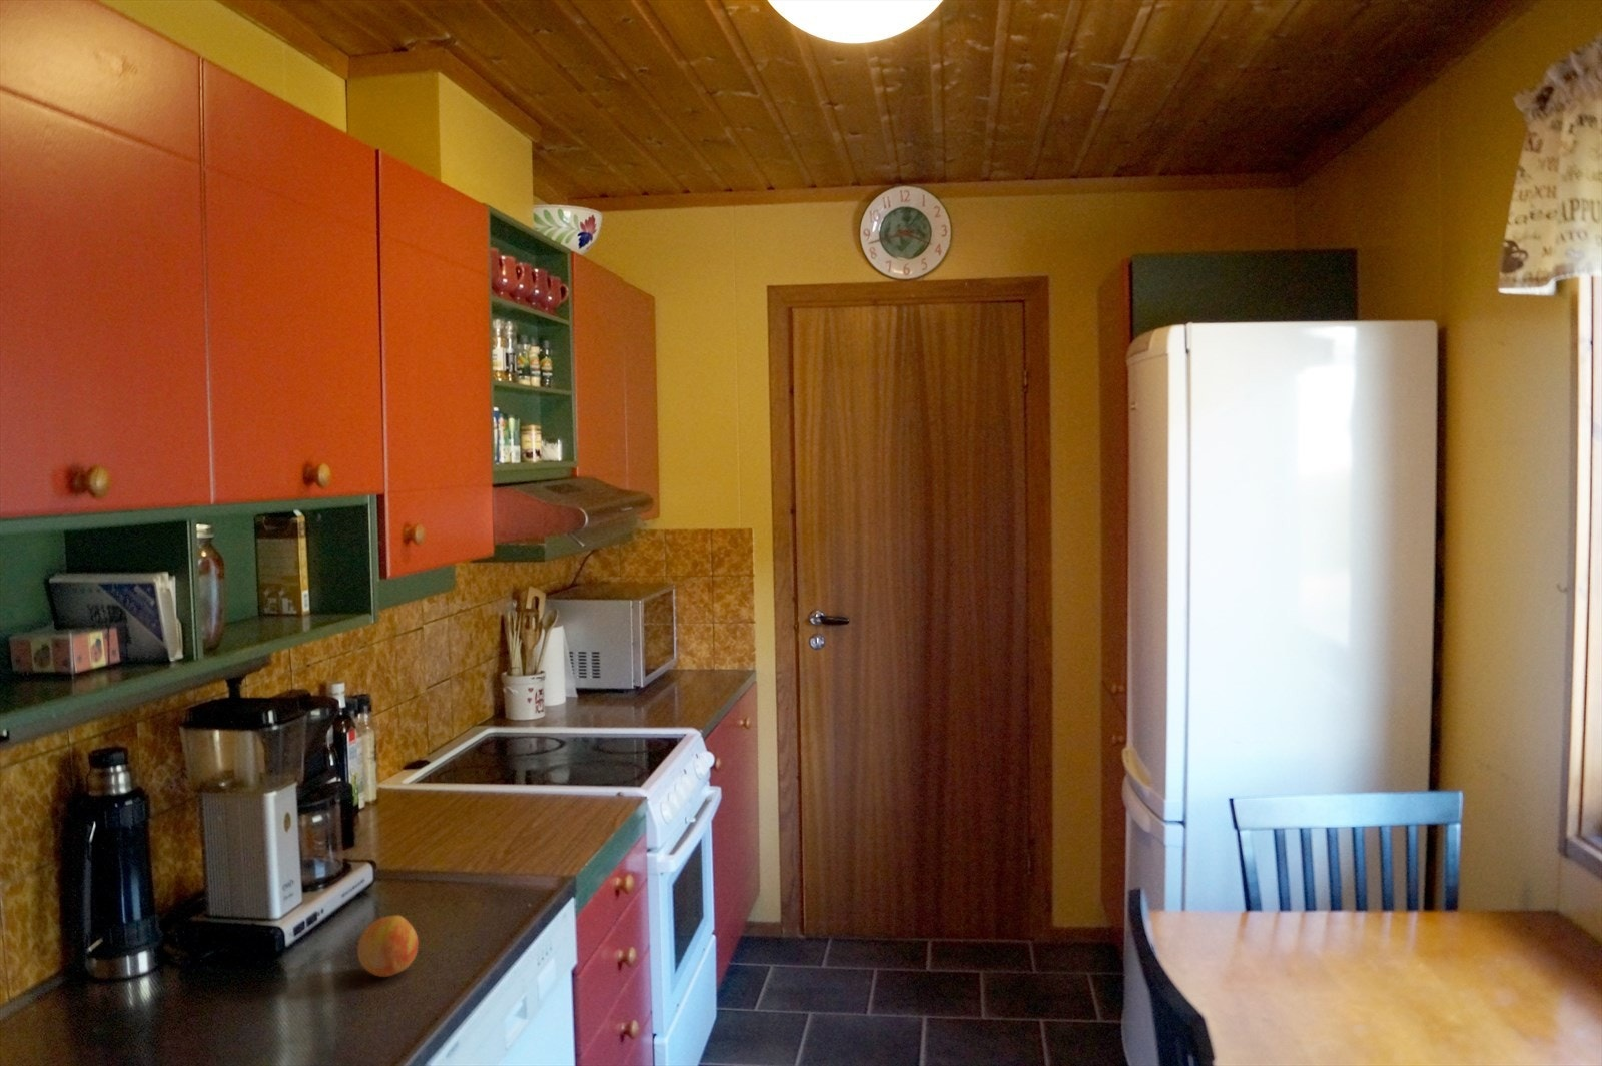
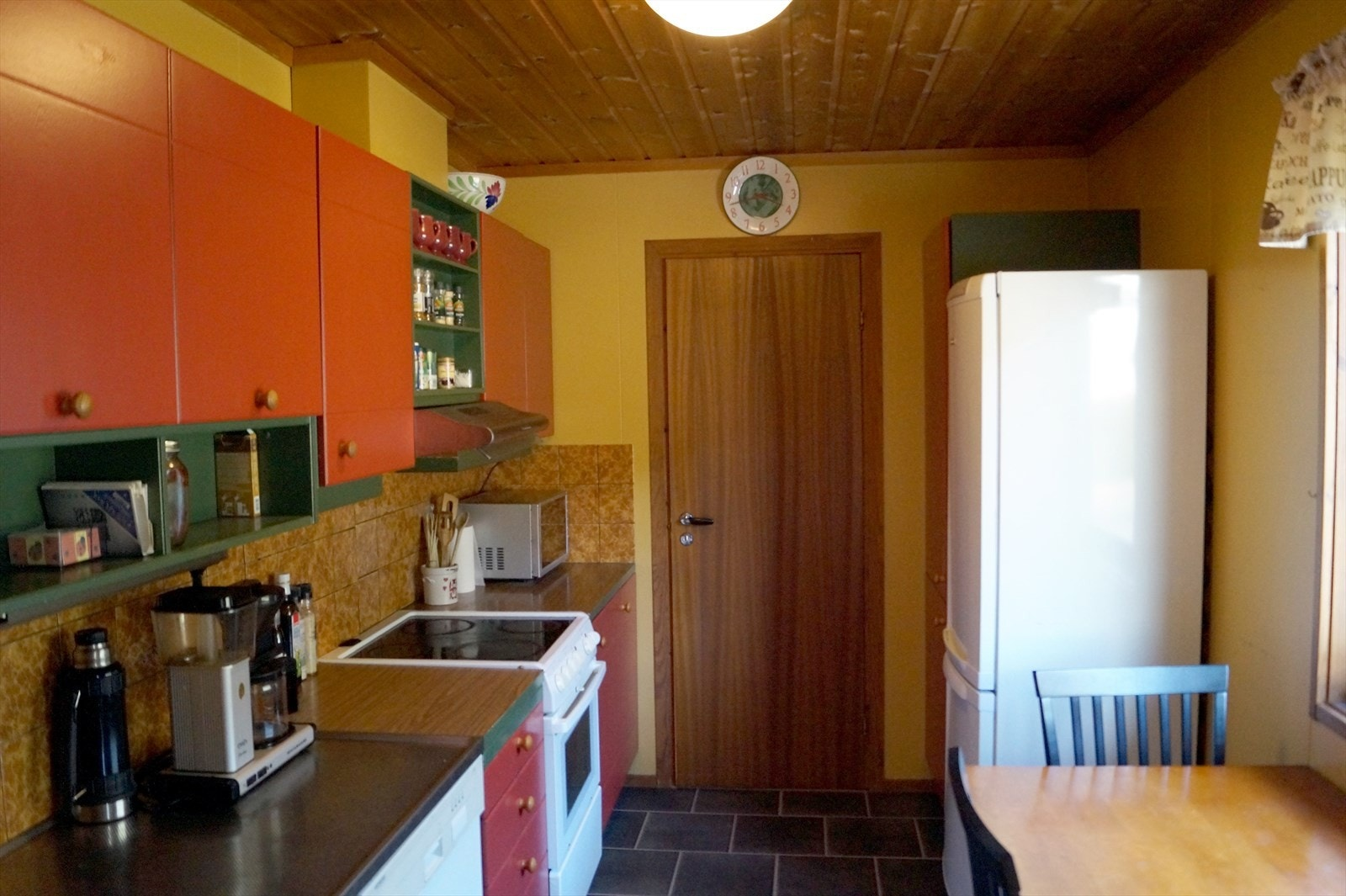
- fruit (387, 945)
